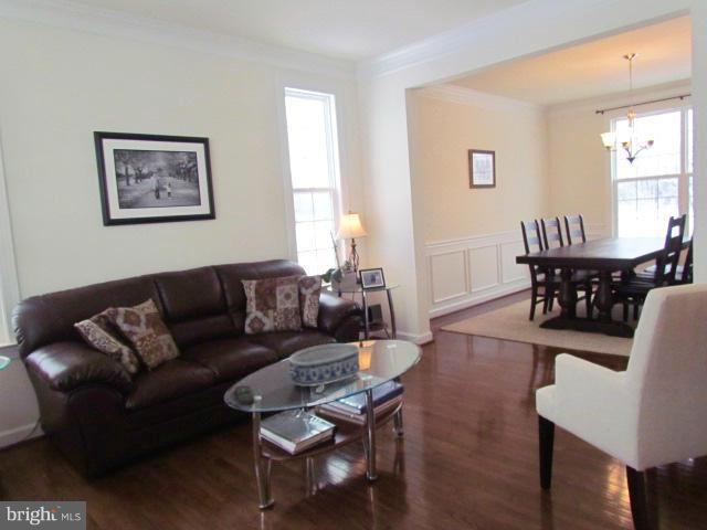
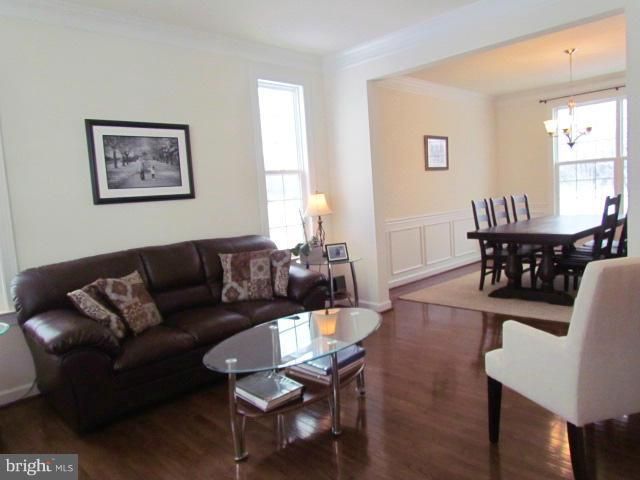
- decorative bowl (325, 365)
- remote control (244, 394)
